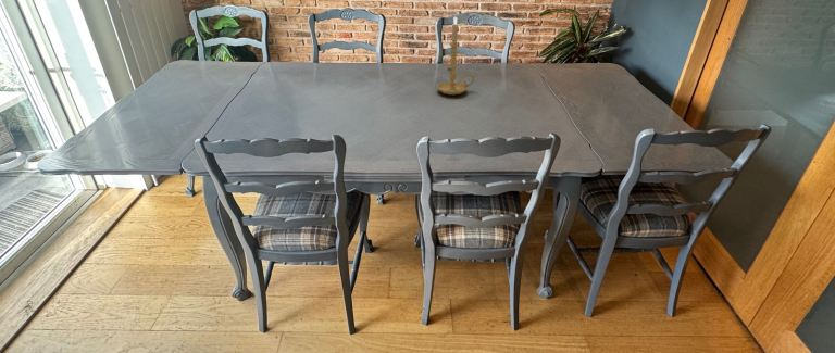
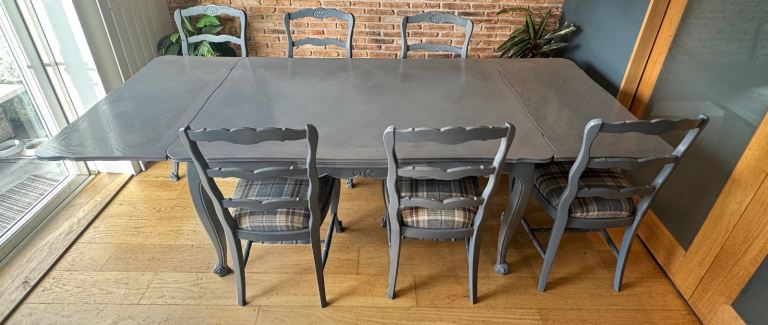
- candle holder (454, 55)
